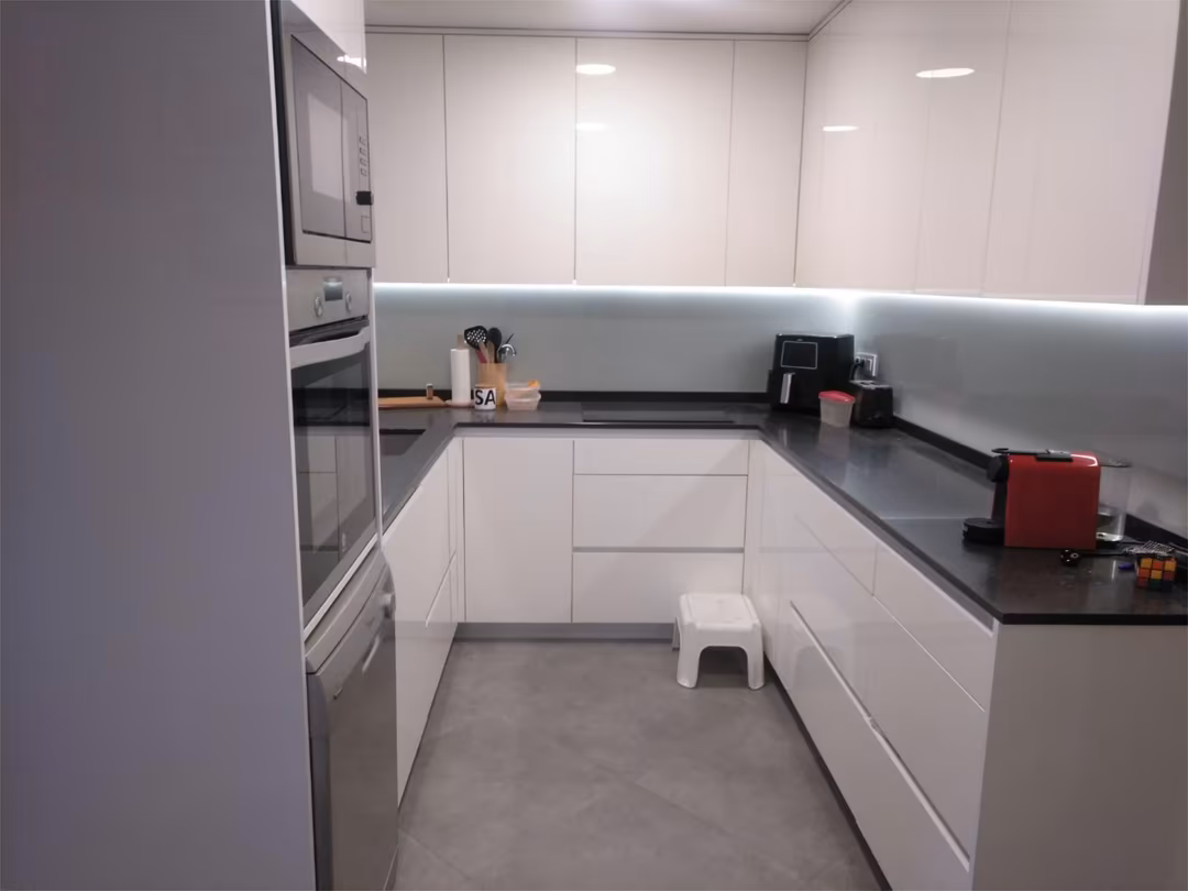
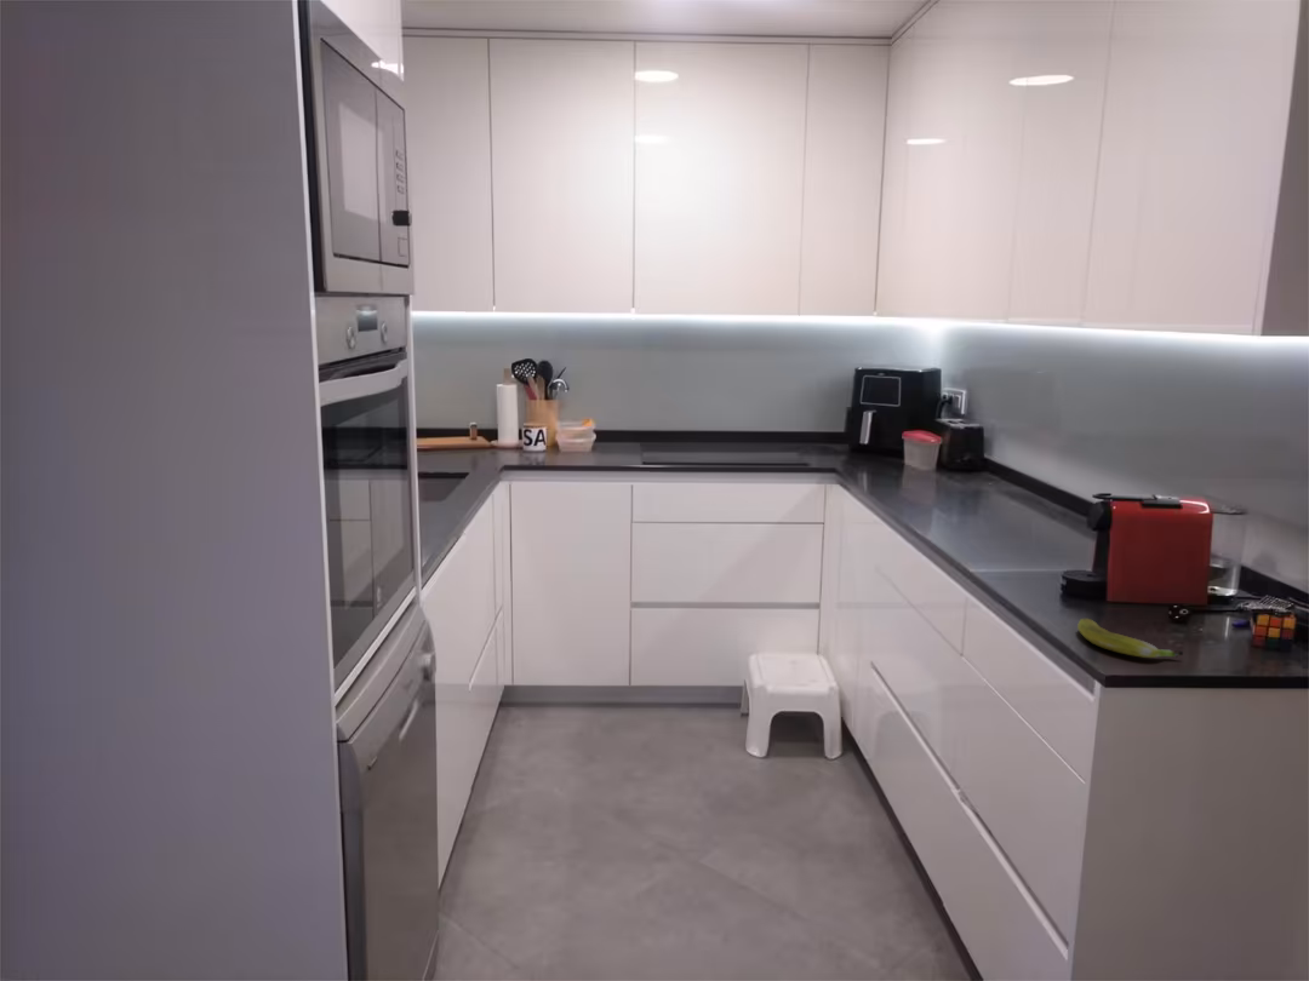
+ banana (1117, 637)
